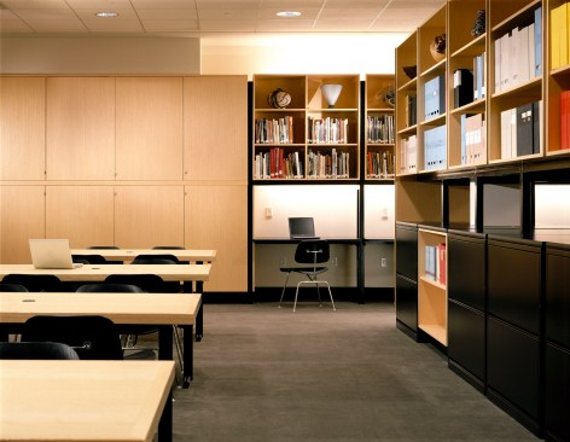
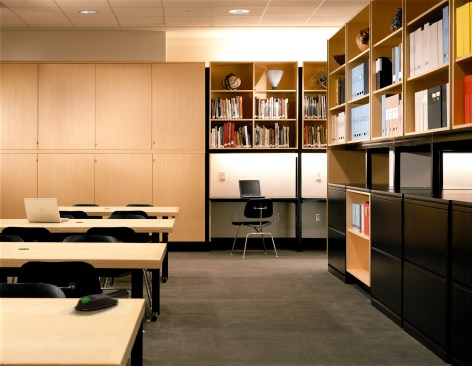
+ computer mouse (94, 299)
